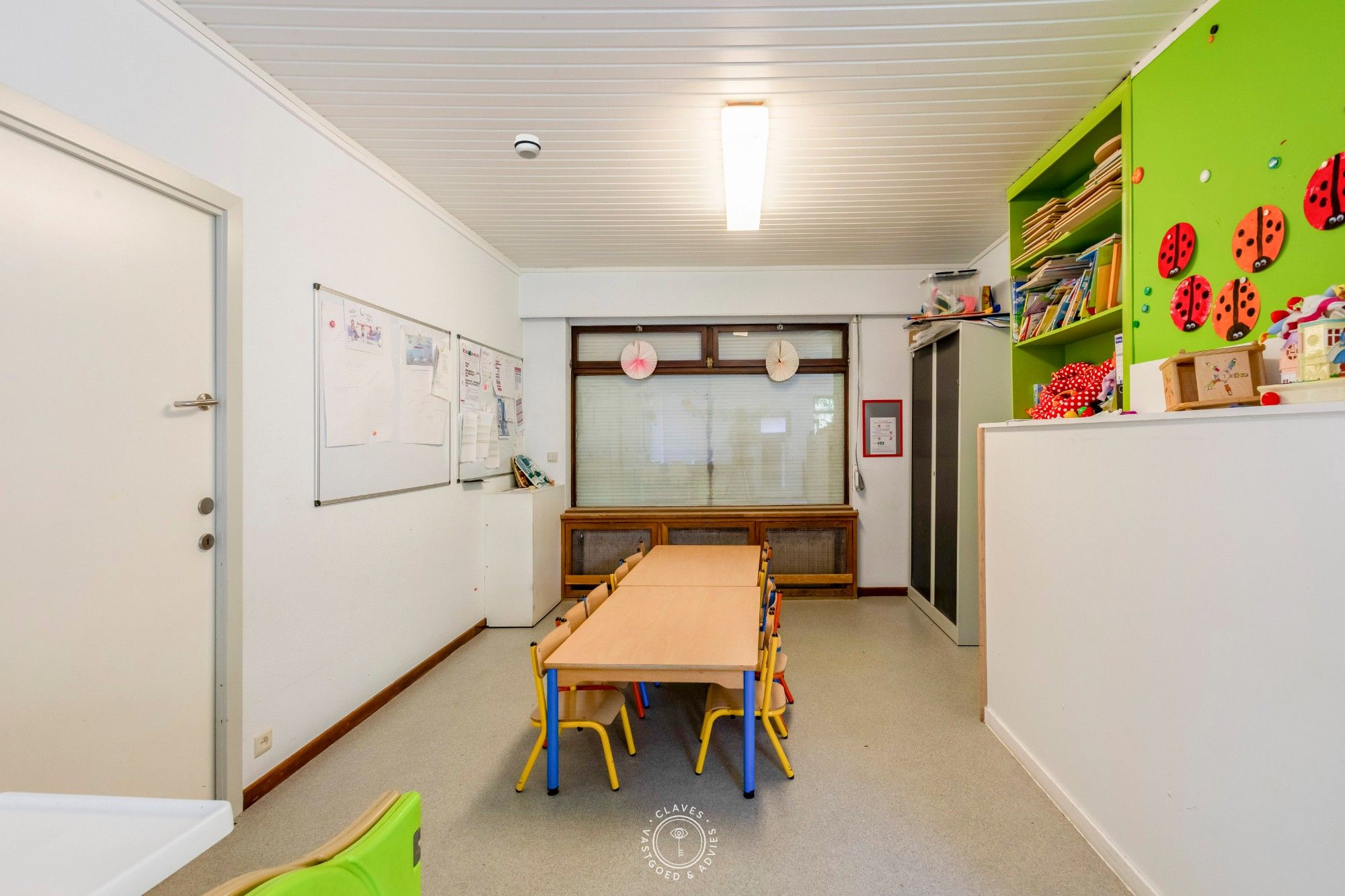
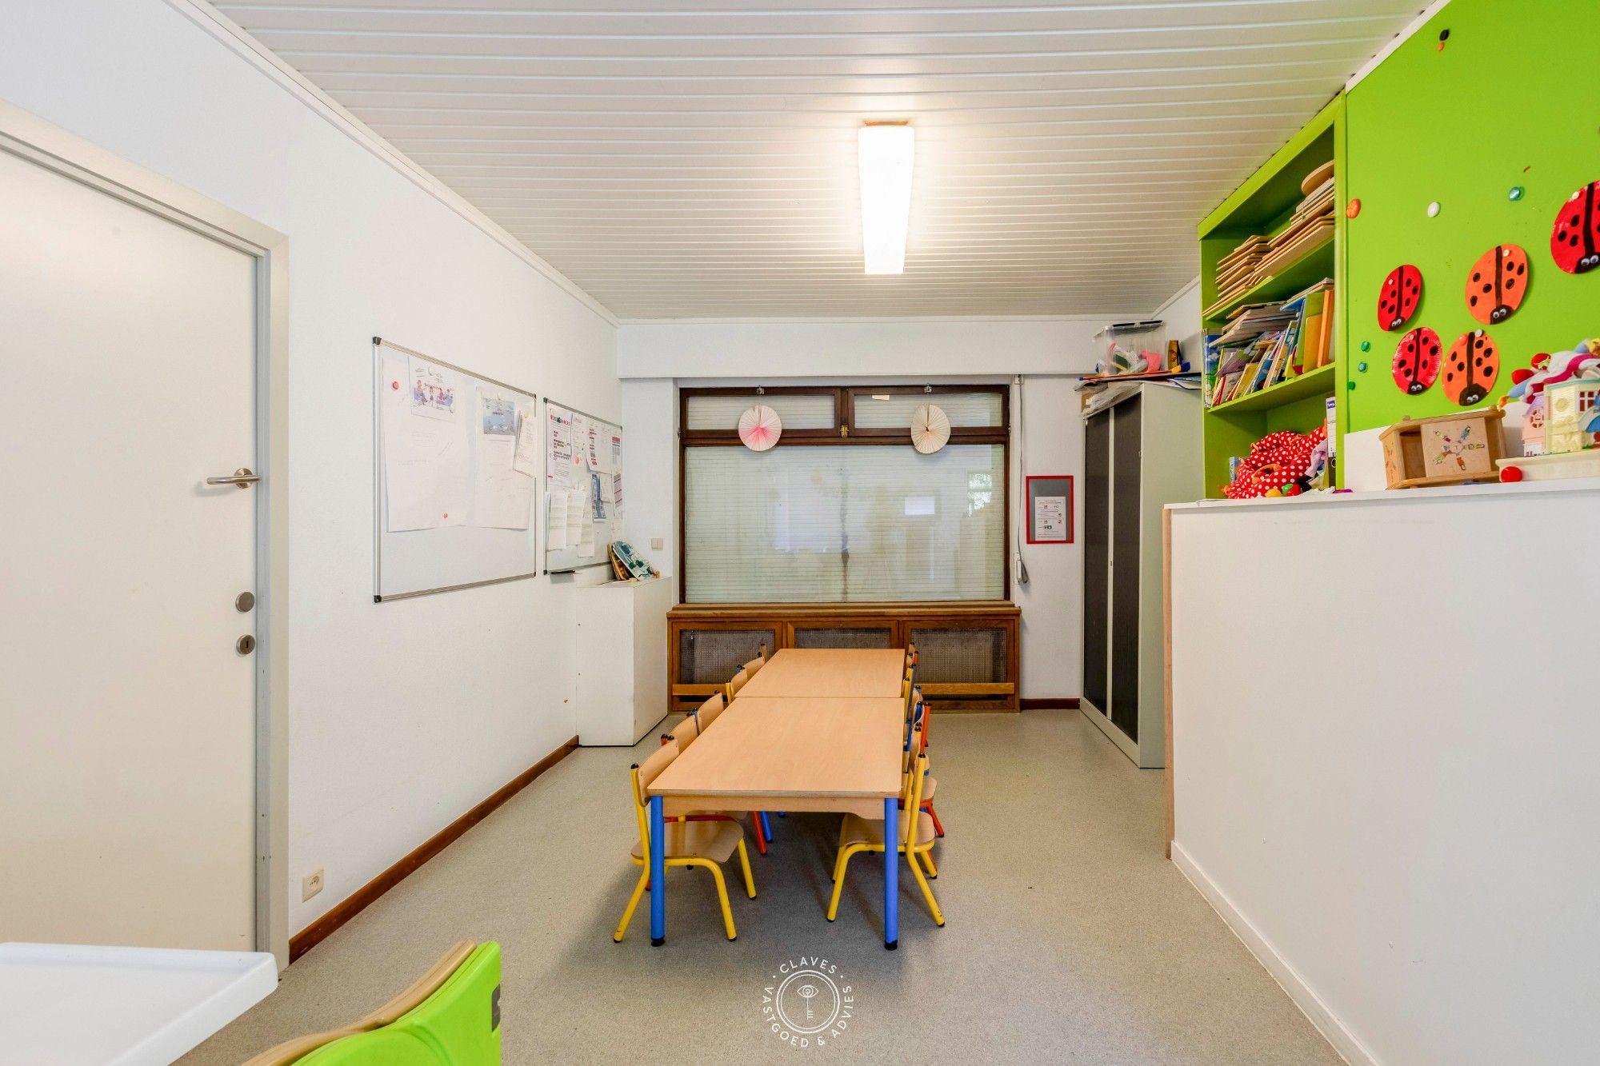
- smoke detector (527, 147)
